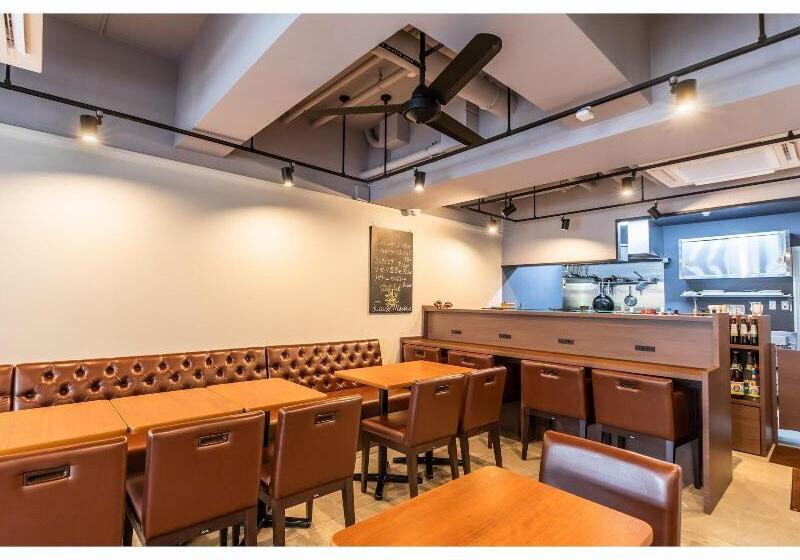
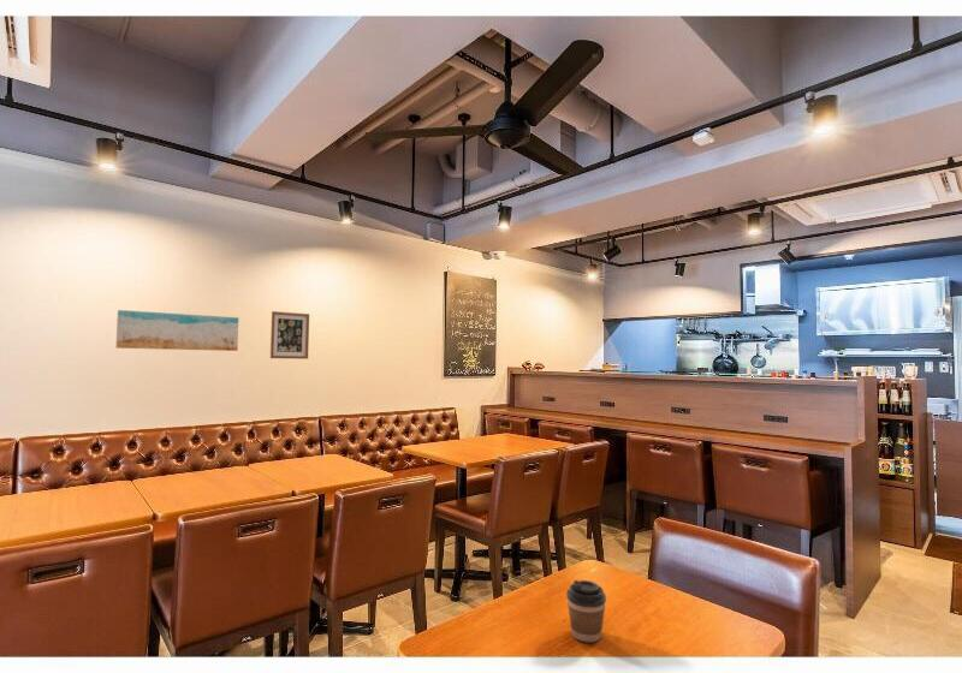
+ wall art (290, 335)
+ wall art (180, 332)
+ coffee cup (586, 608)
